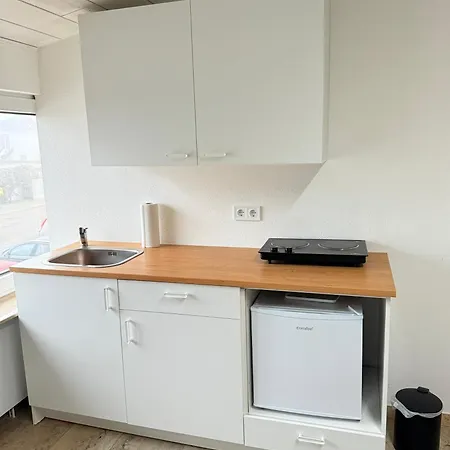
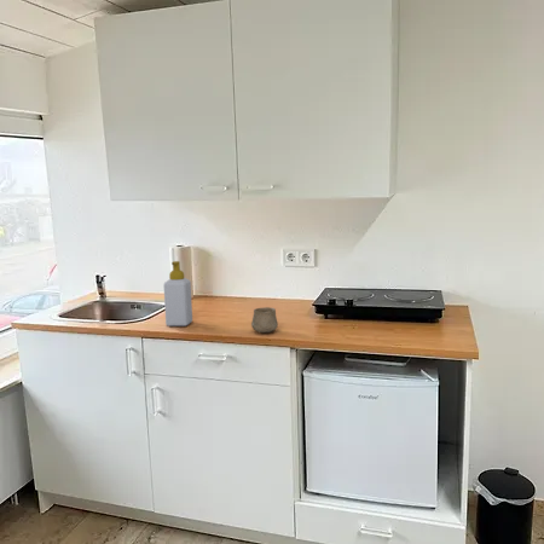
+ cup (265, 320)
+ soap bottle (178, 293)
